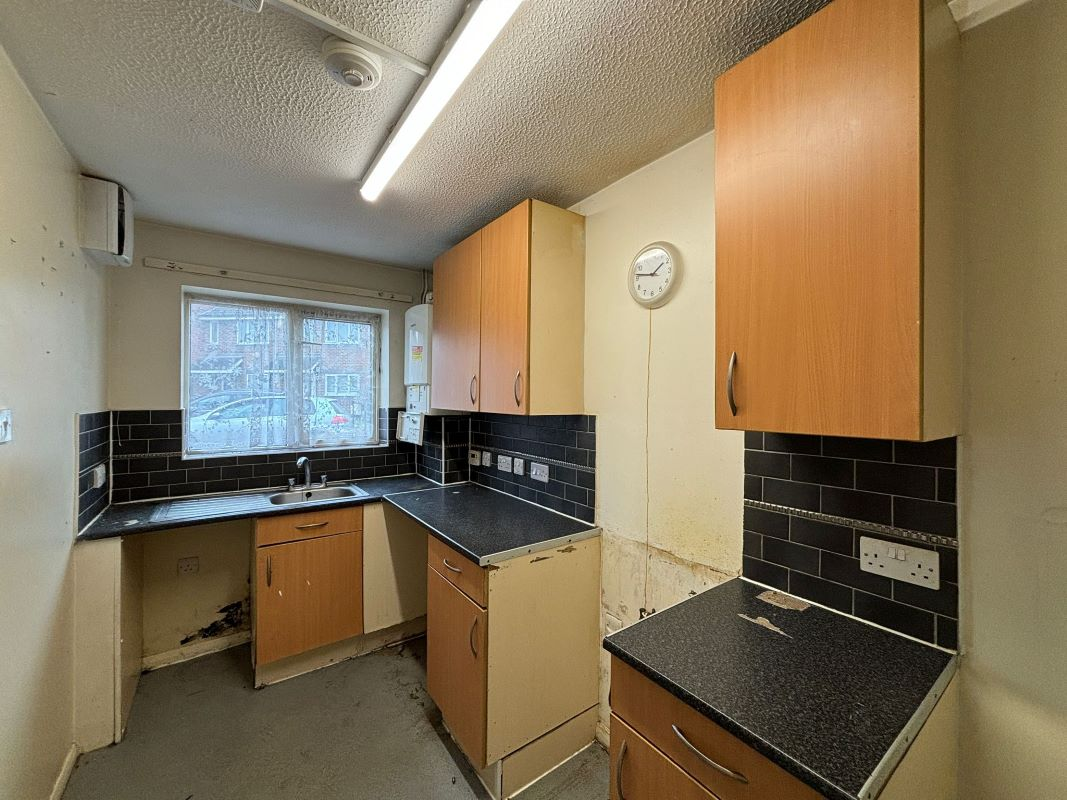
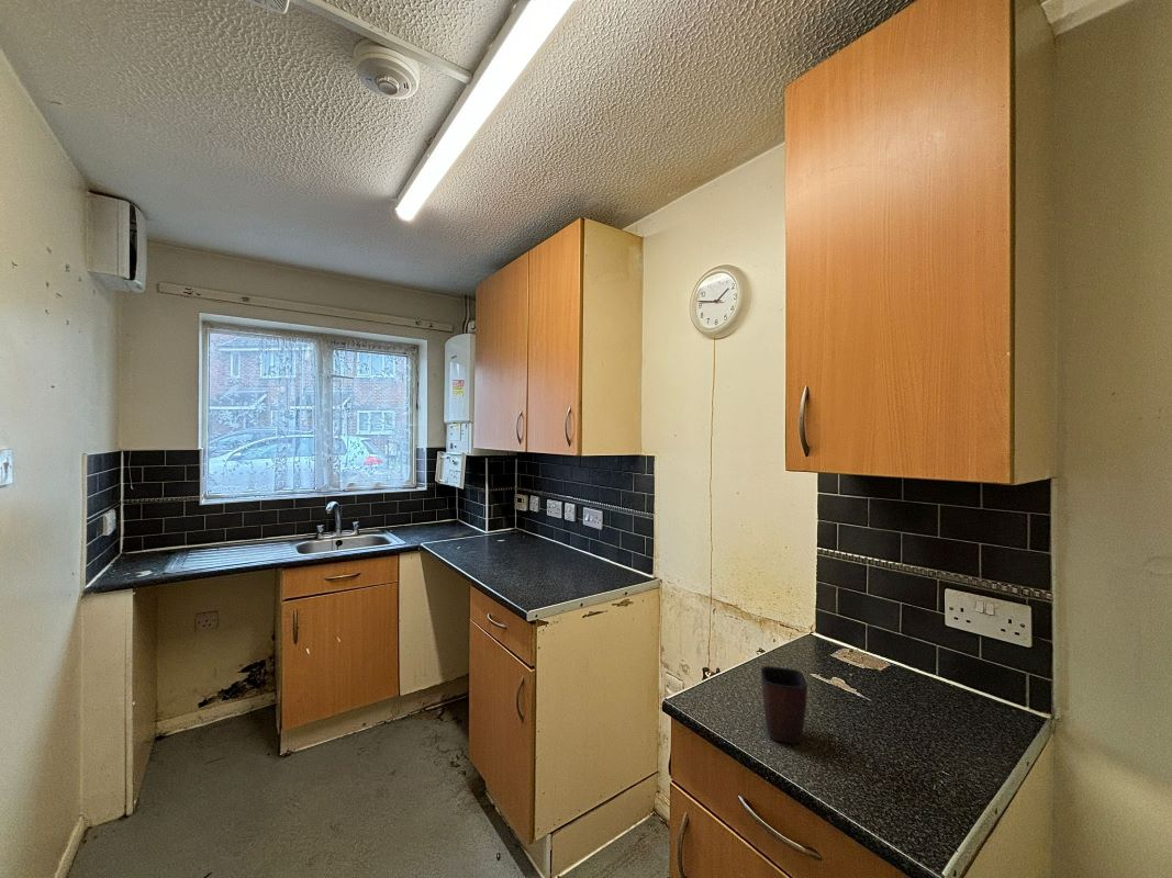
+ mug (779, 700)
